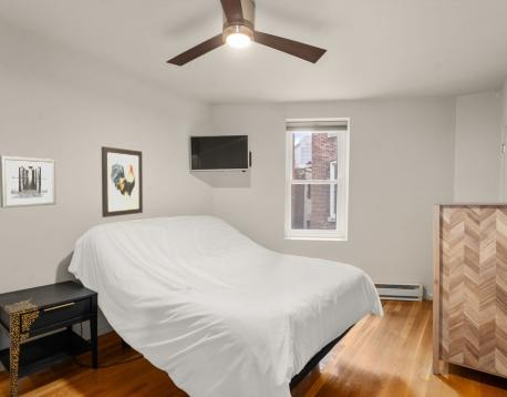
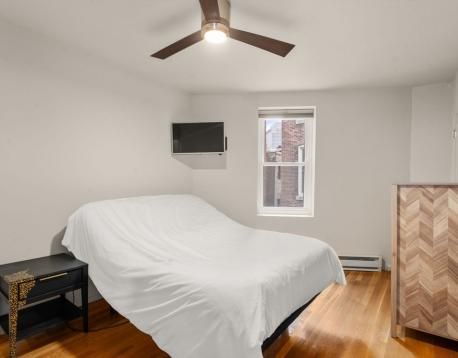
- wall art (29, 182)
- wall art (123, 182)
